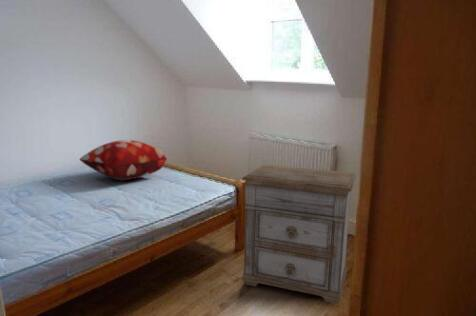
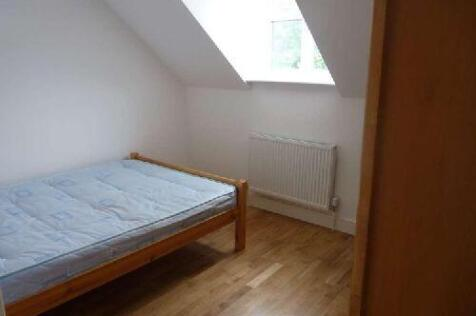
- decorative pillow (124, 159)
- nightstand (298, 228)
